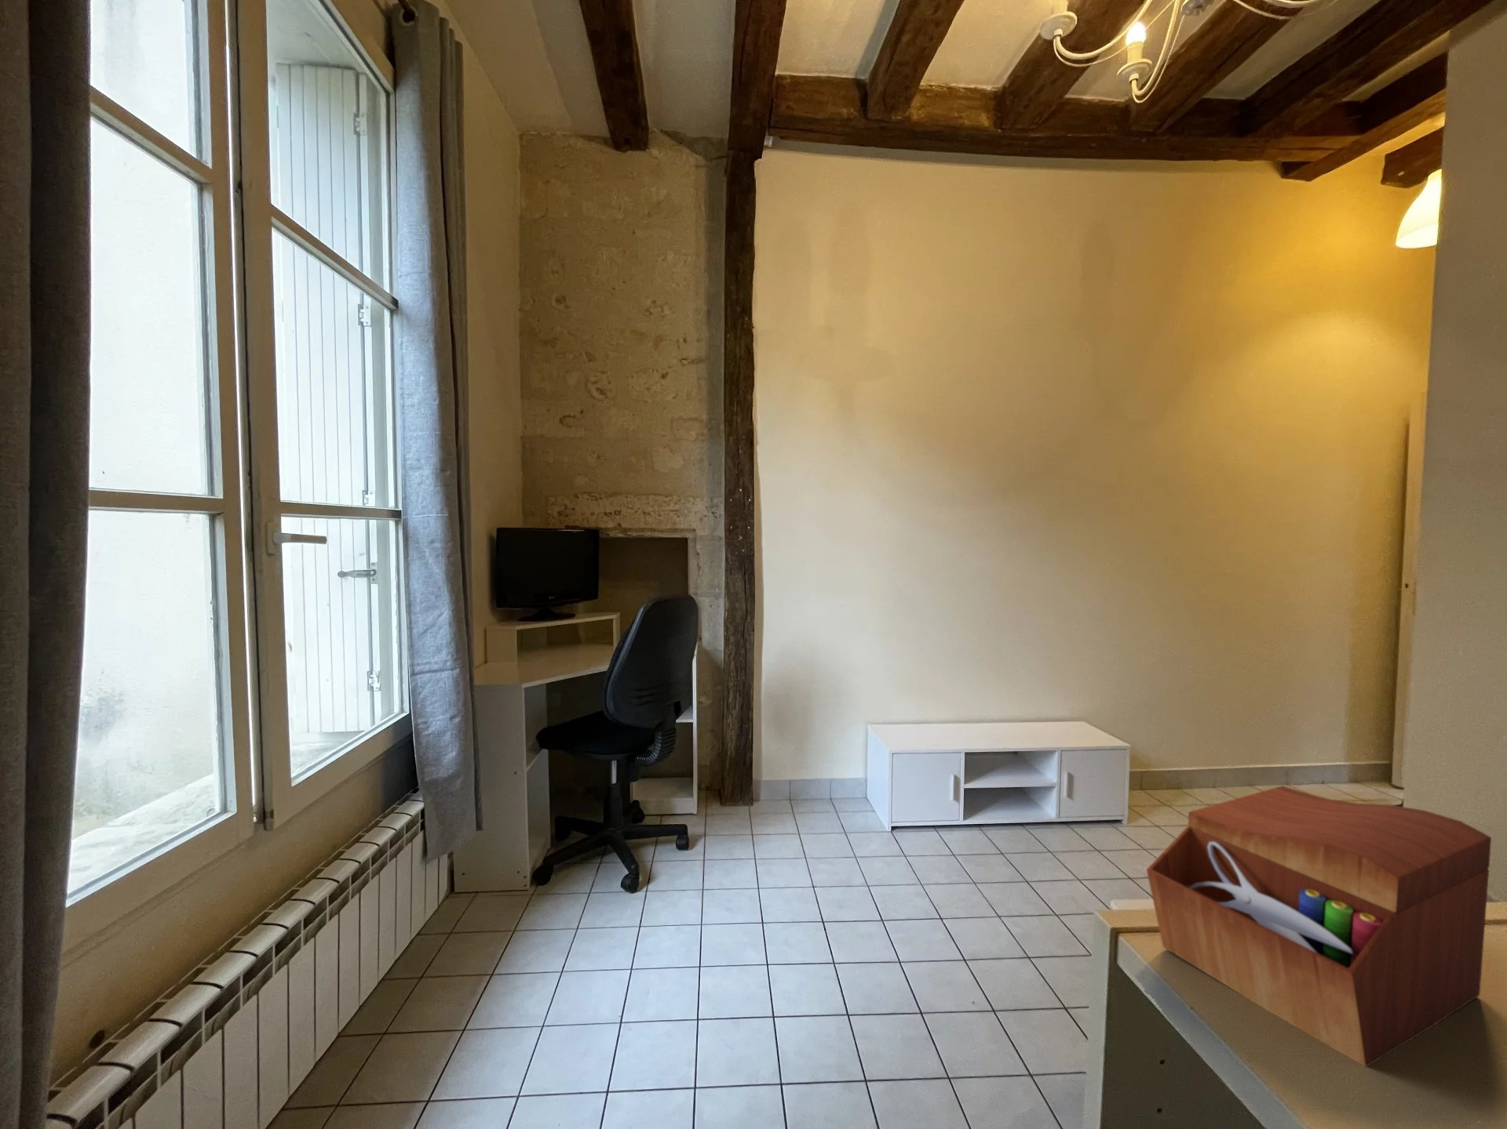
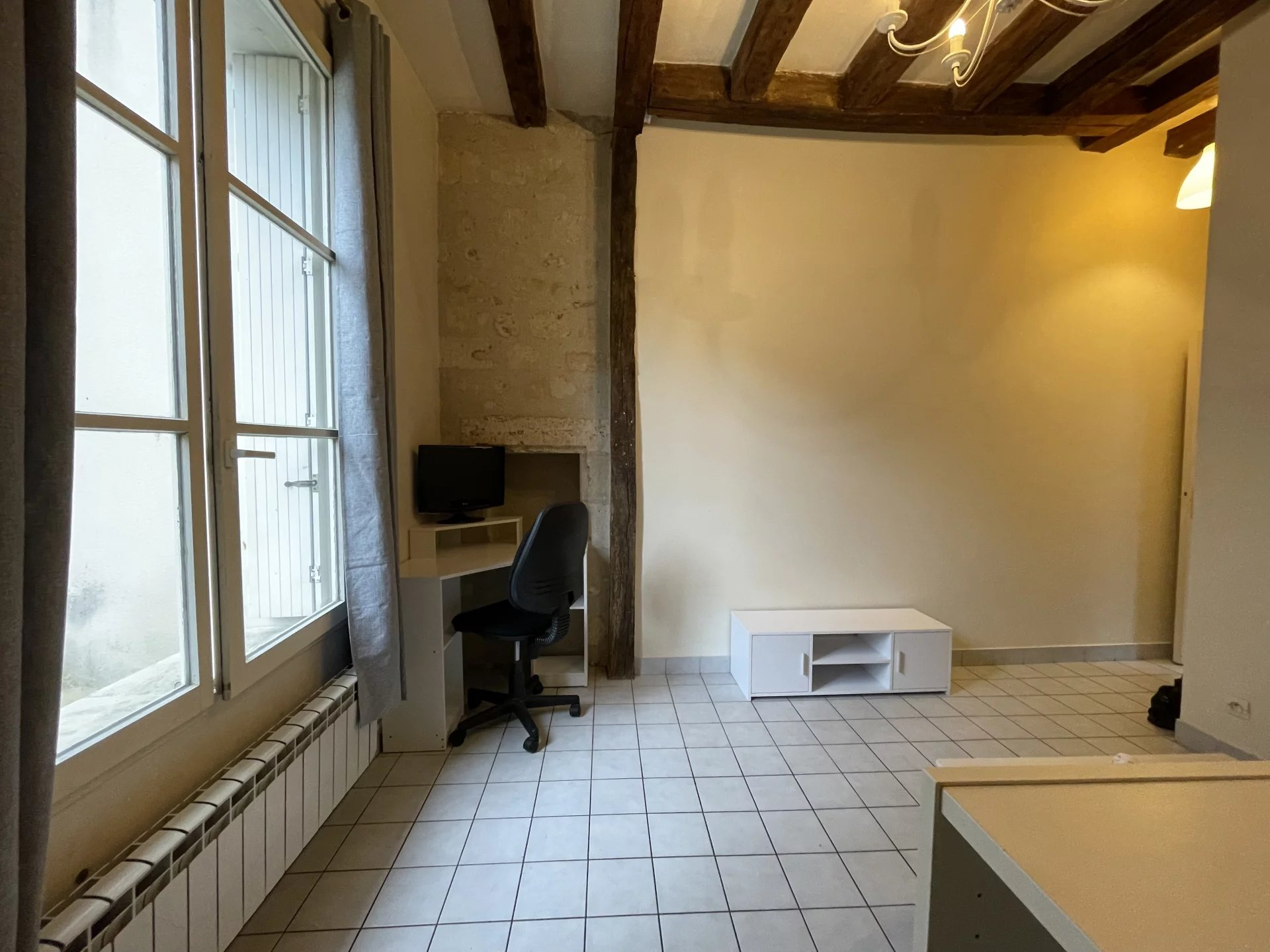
- sewing box (1302, 893)
